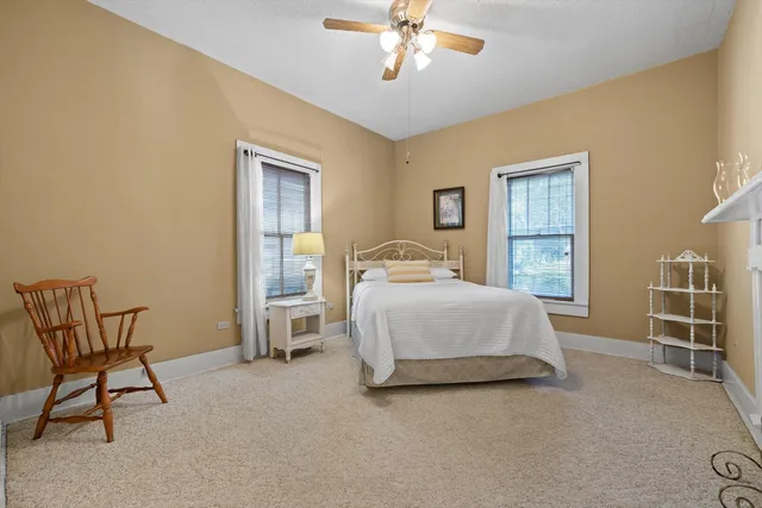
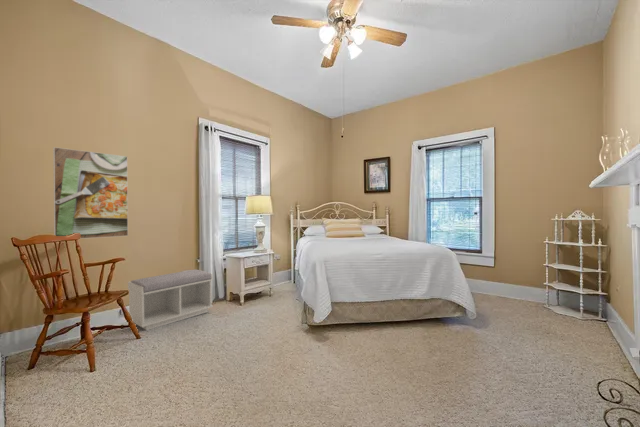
+ bench (173, 296)
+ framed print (93, 195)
